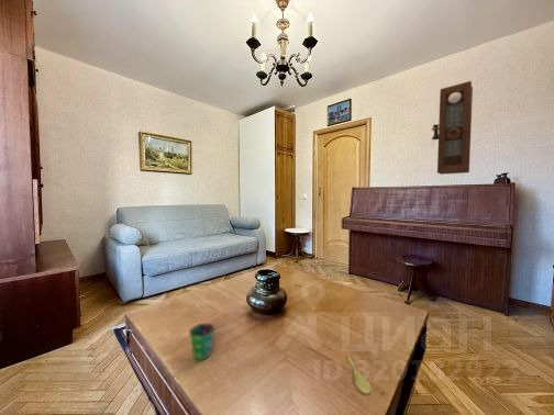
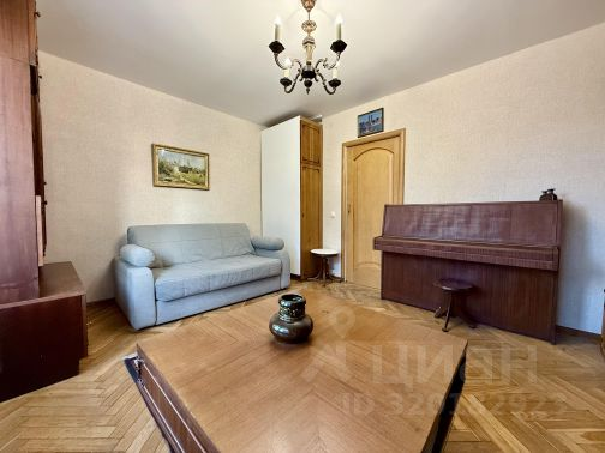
- pendulum clock (450, 131)
- cup (202, 339)
- spoon (356, 372)
